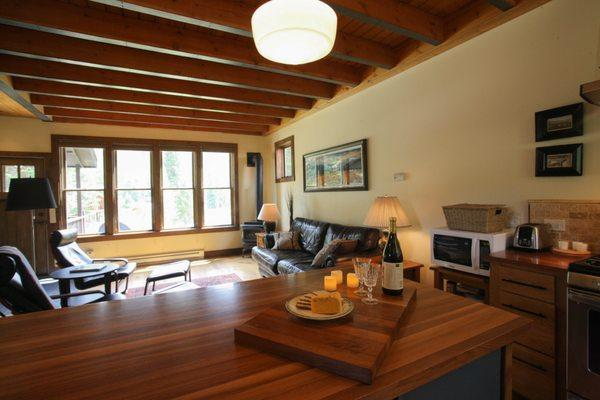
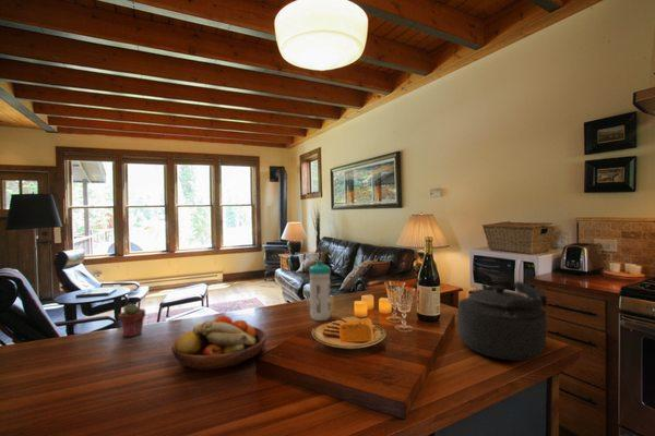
+ fruit bowl (222, 335)
+ potted succulent (132, 318)
+ water bottle (320, 289)
+ kettle (500, 315)
